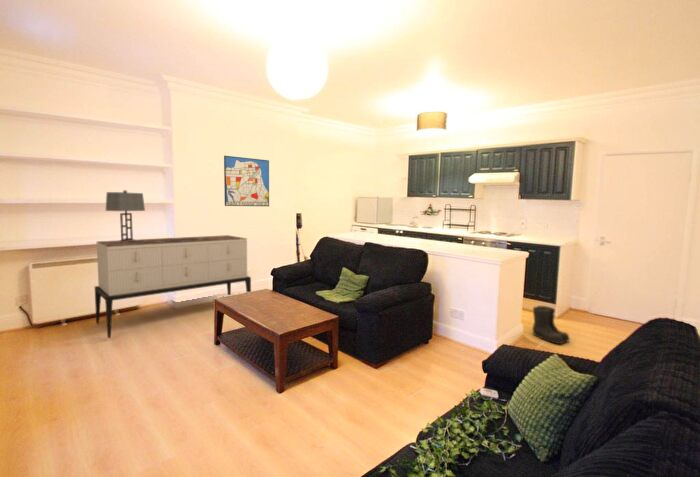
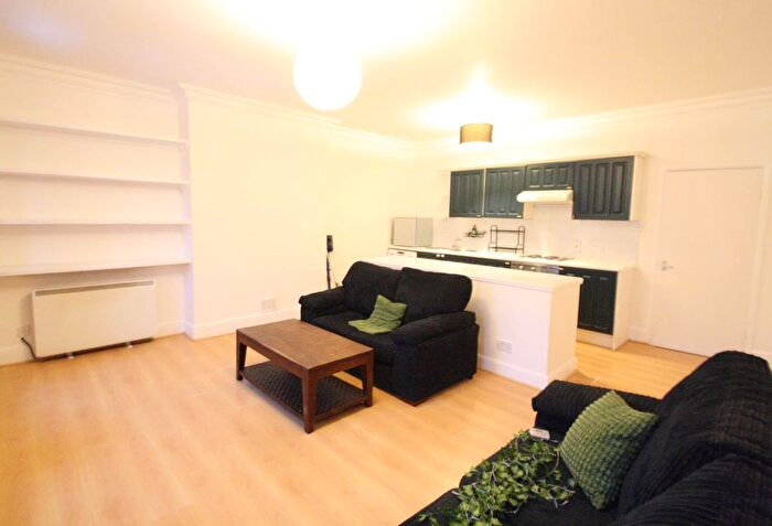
- wall art (247, 182)
- sideboard (178, 278)
- boots (550, 323)
- table lamp (126, 215)
